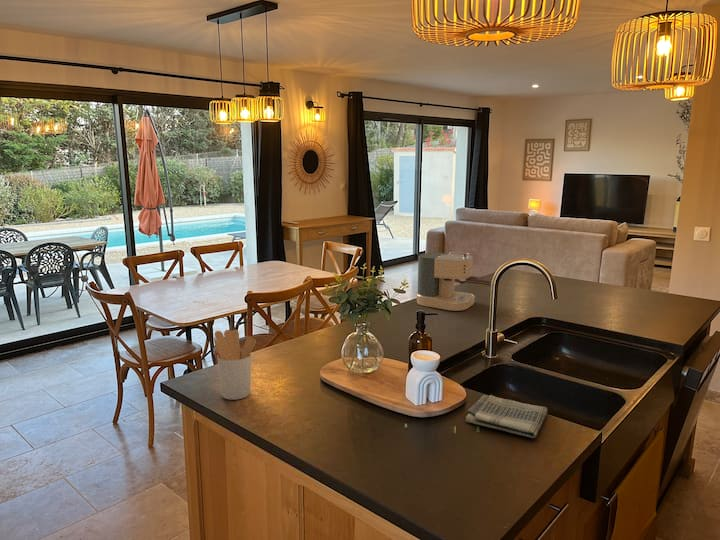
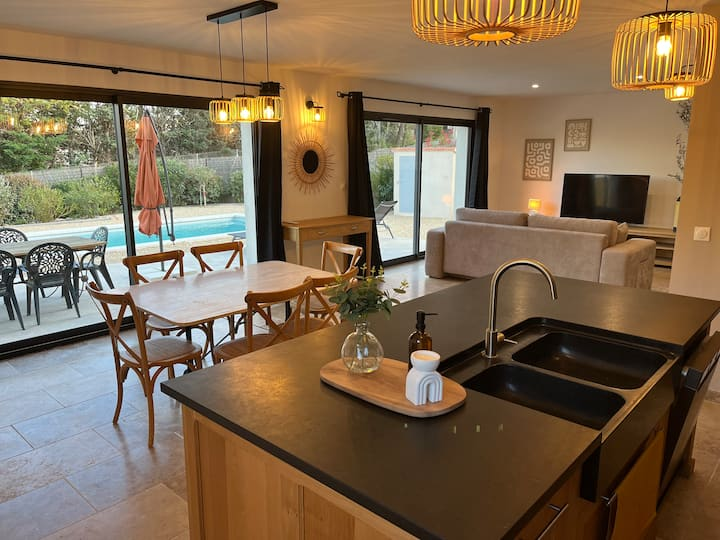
- utensil holder (232, 362)
- dish towel (506, 412)
- coffee maker (453, 279)
